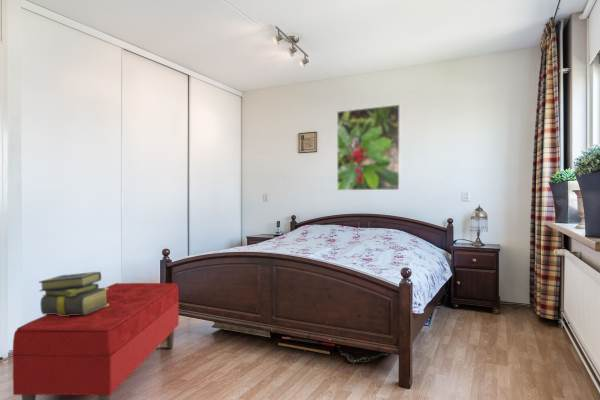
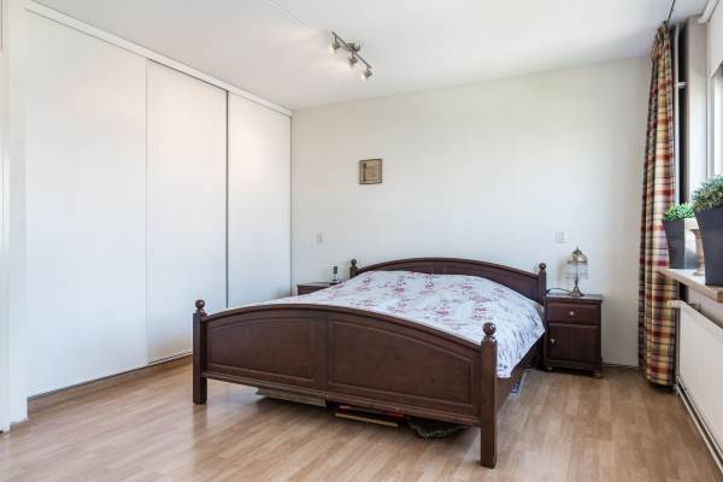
- bench (113, 339)
- stack of books (72, 292)
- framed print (367, 149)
